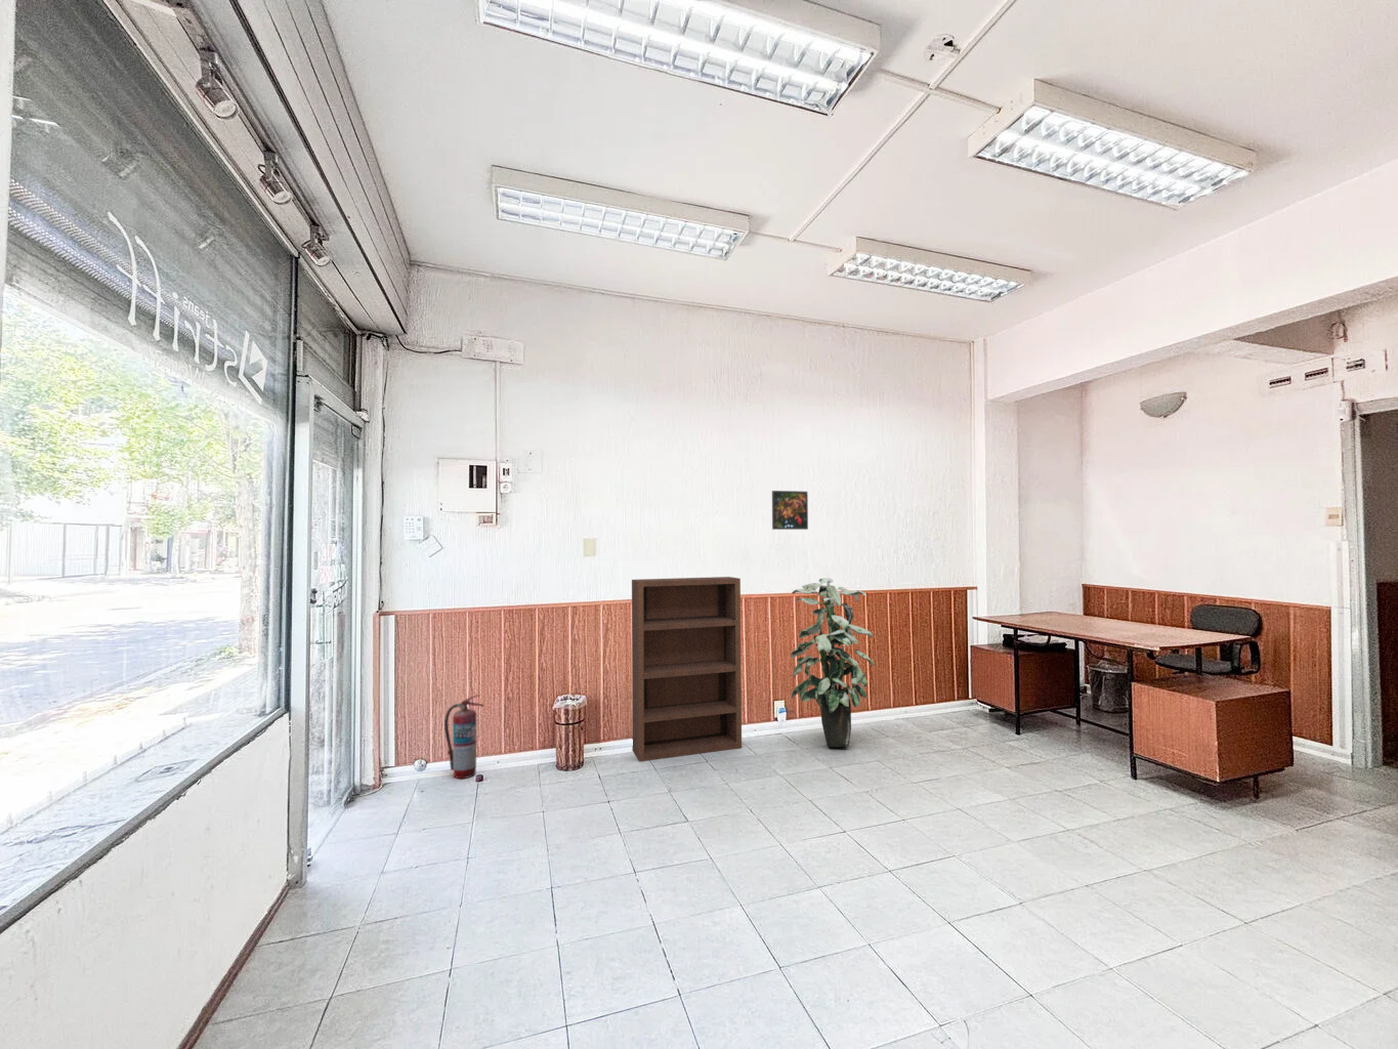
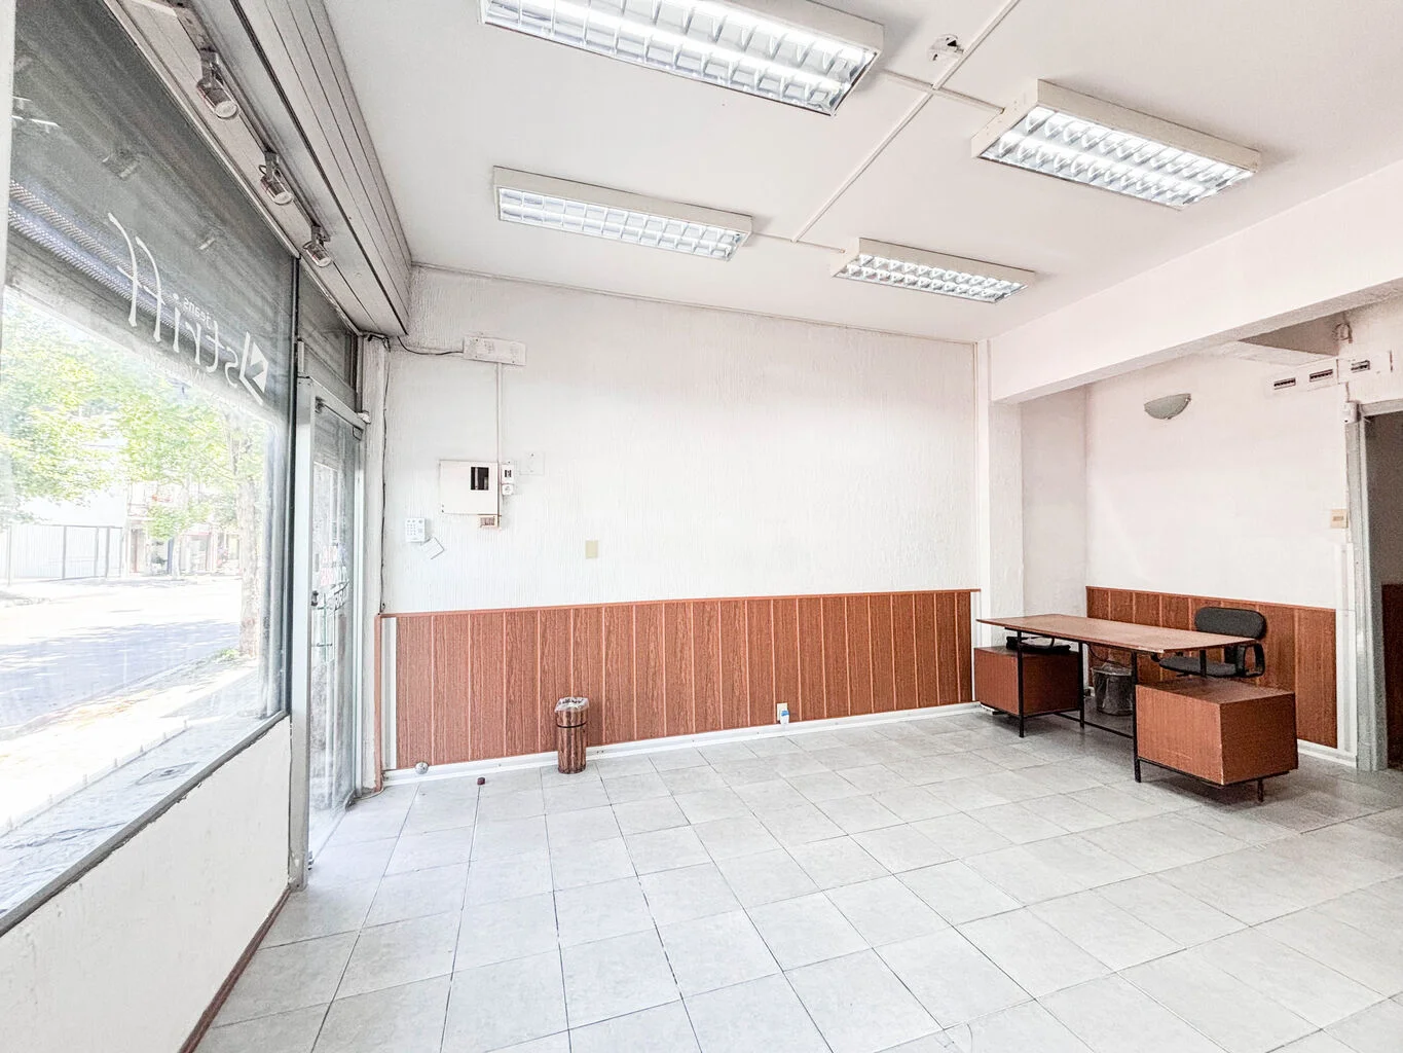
- indoor plant (828, 660)
- fire extinguisher (464, 735)
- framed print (790, 510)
- bookcase (686, 663)
